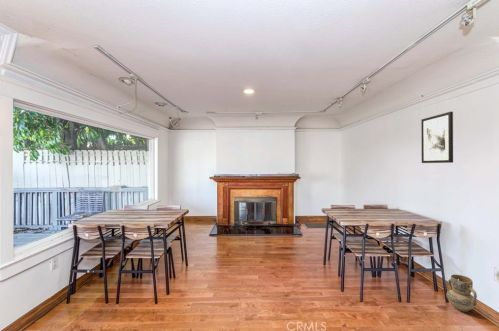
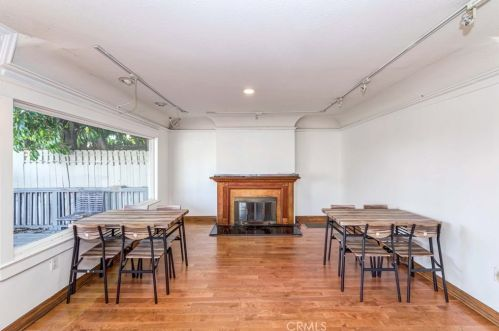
- ceramic jug (461, 293)
- wall art (436, 139)
